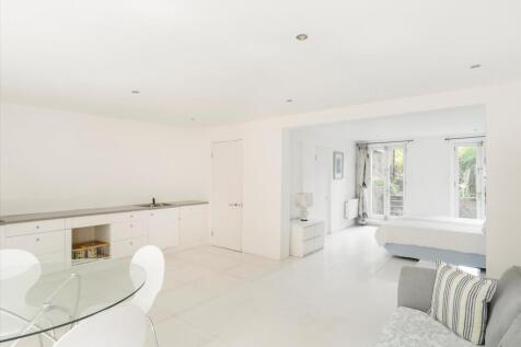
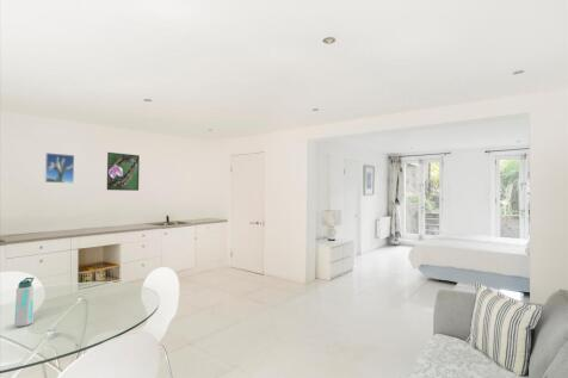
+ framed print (60, 168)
+ water bottle (25, 302)
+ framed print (123, 172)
